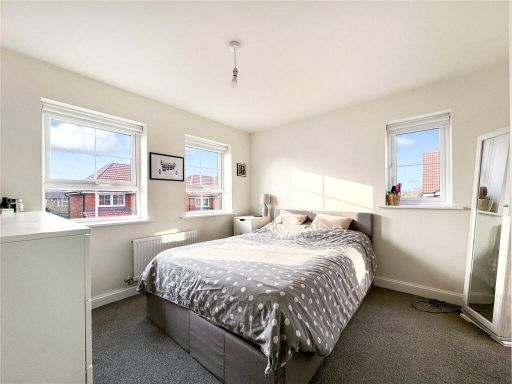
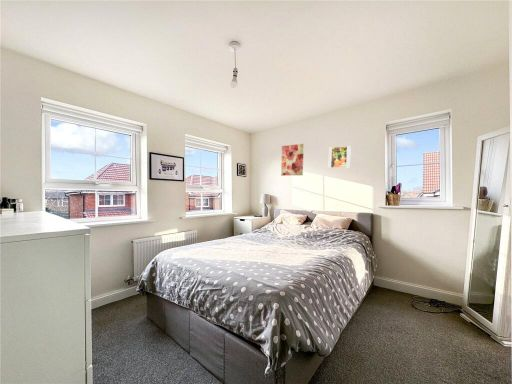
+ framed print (339, 157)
+ wall art (292, 160)
